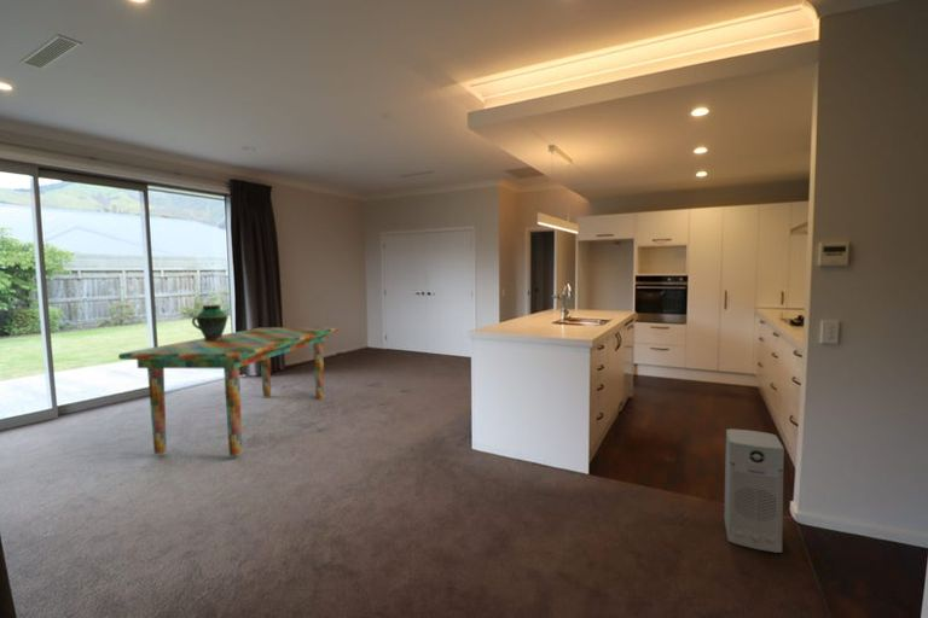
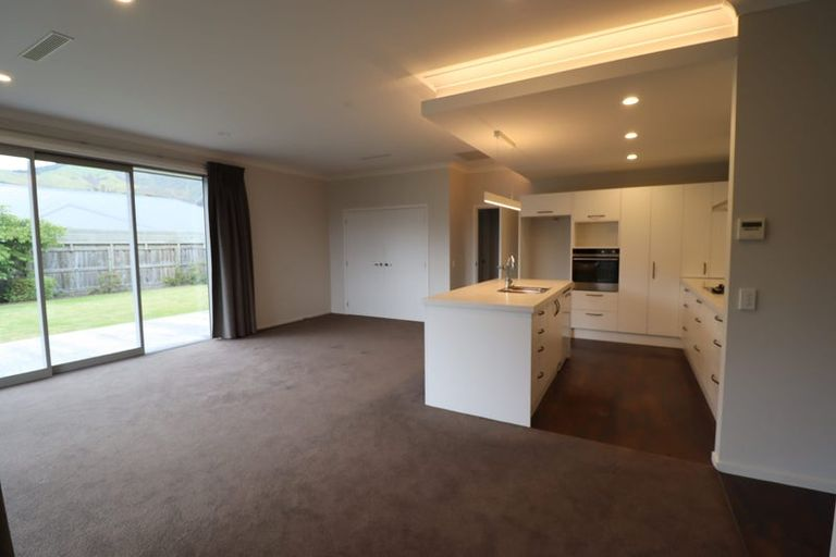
- air purifier (752, 485)
- dining table (262, 379)
- vase (209, 322)
